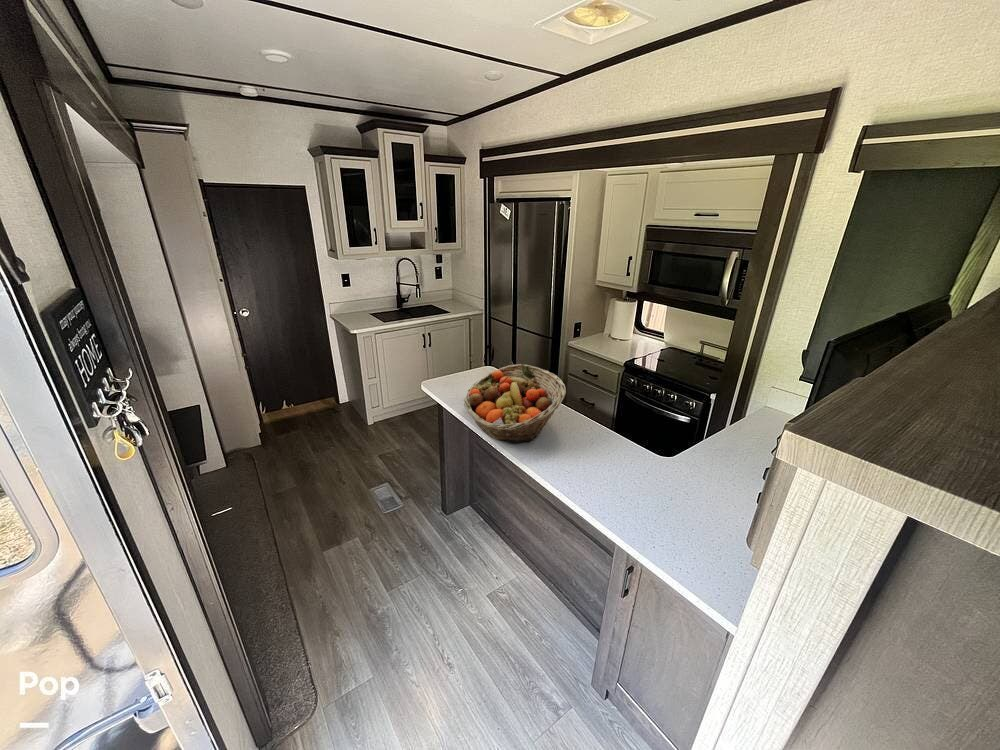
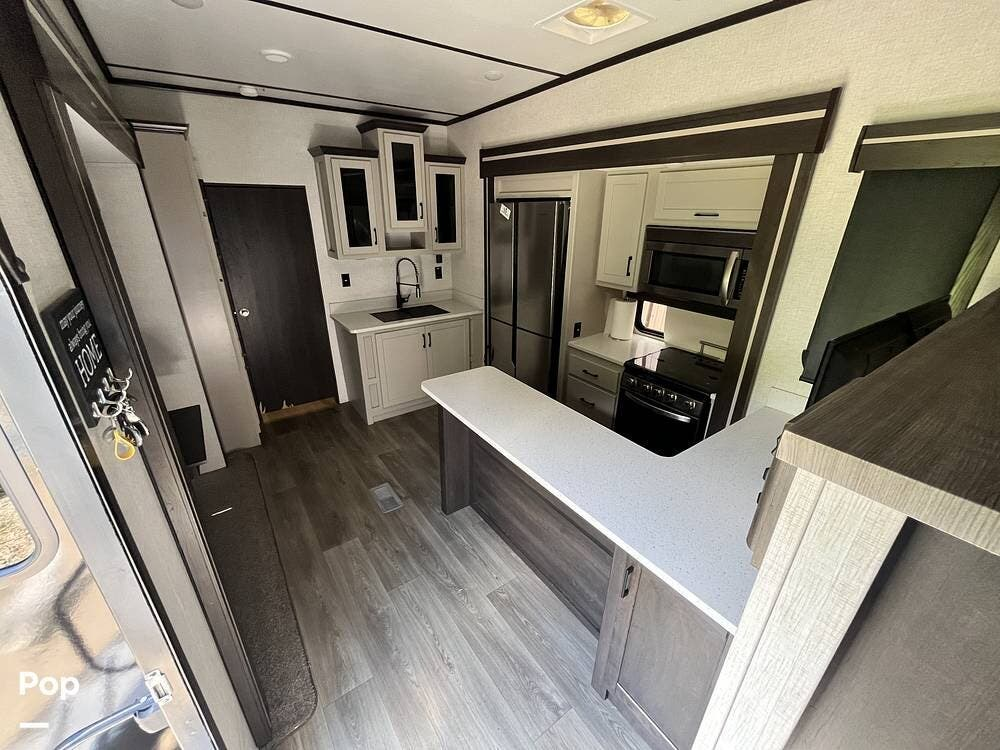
- fruit basket (513, 401)
